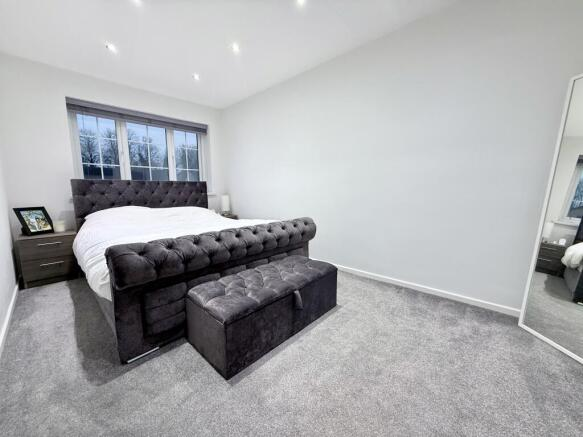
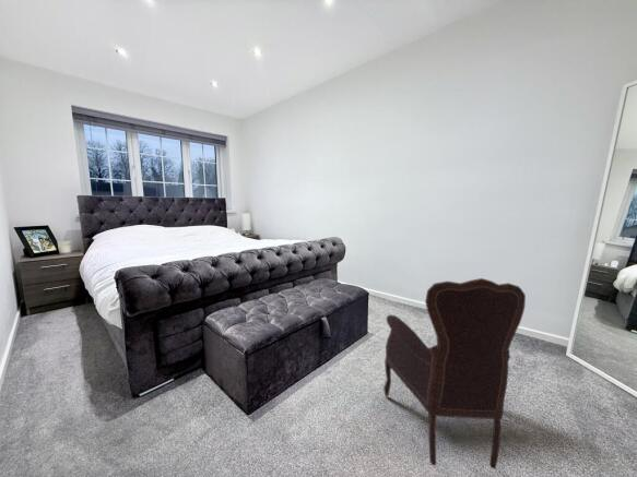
+ armchair (450, 350)
